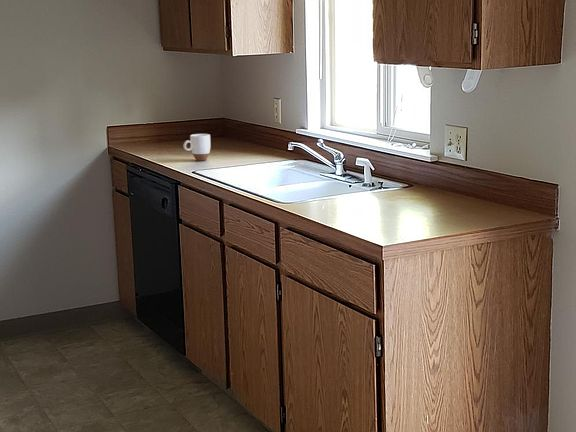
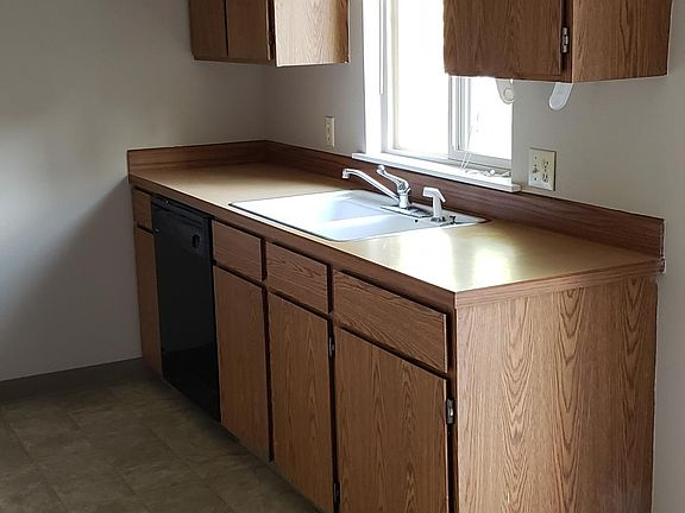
- mug (196, 147)
